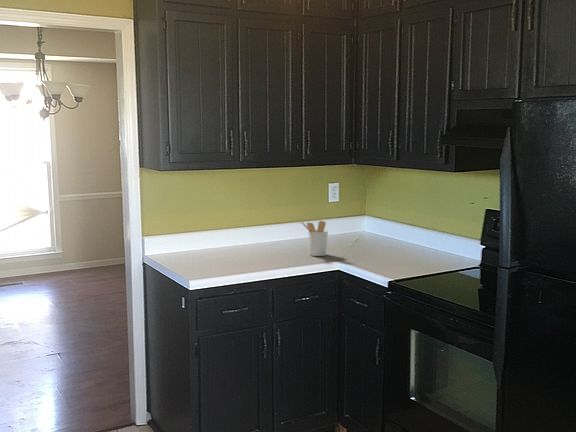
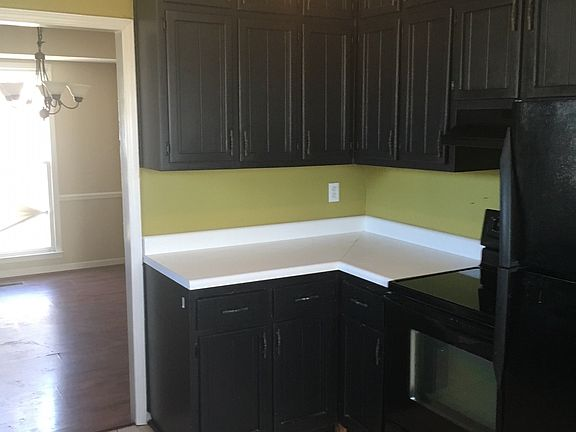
- utensil holder (313, 237)
